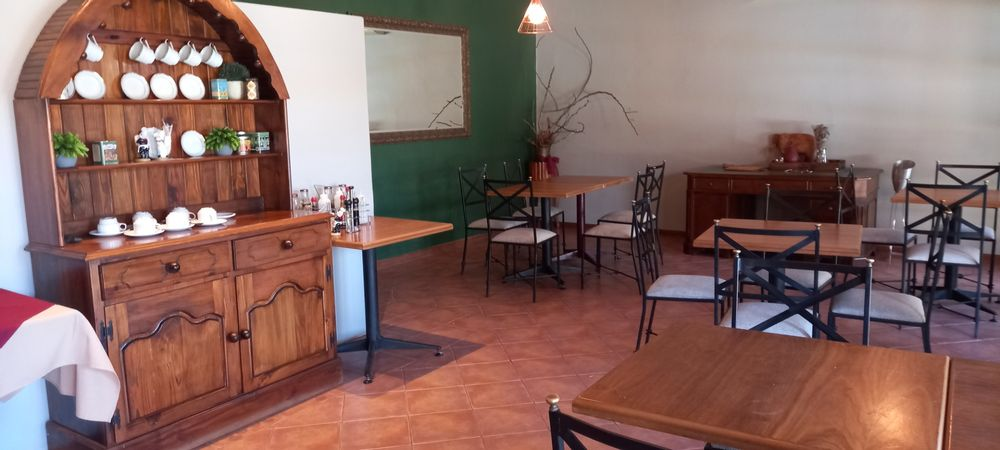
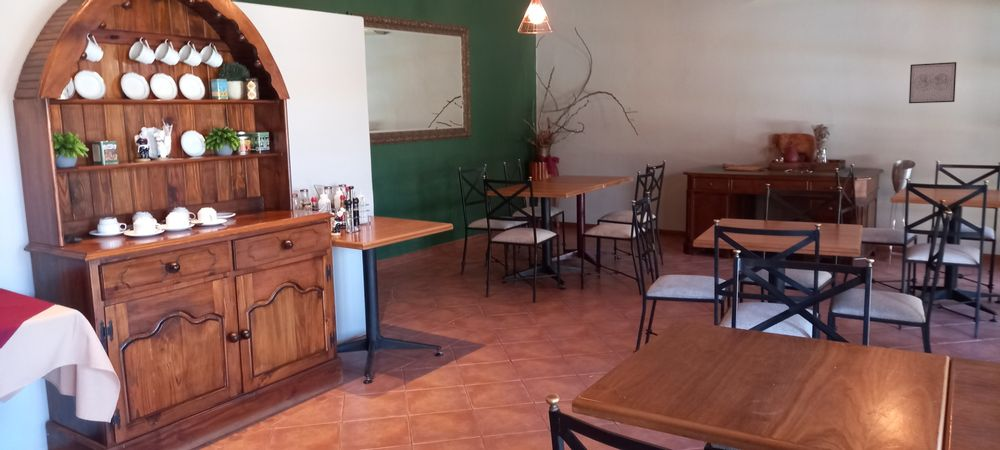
+ wall art (932, 83)
